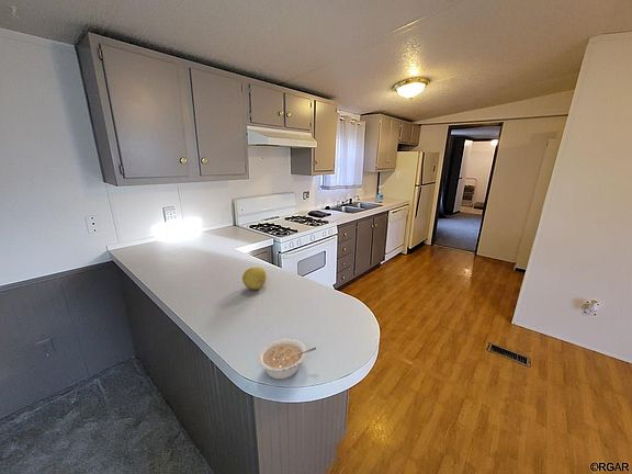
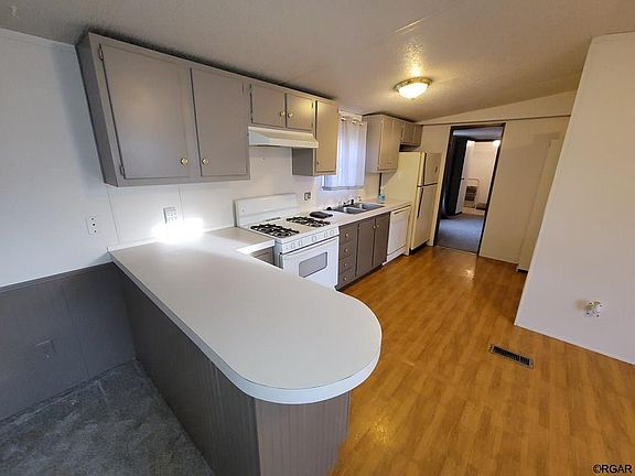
- legume (284, 358)
- fruit (255, 278)
